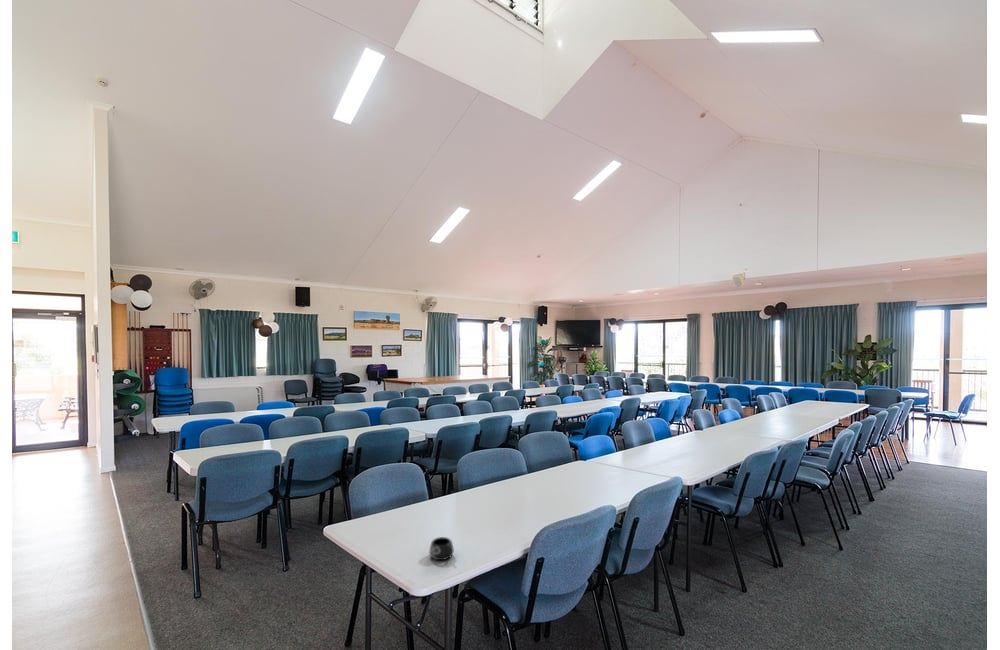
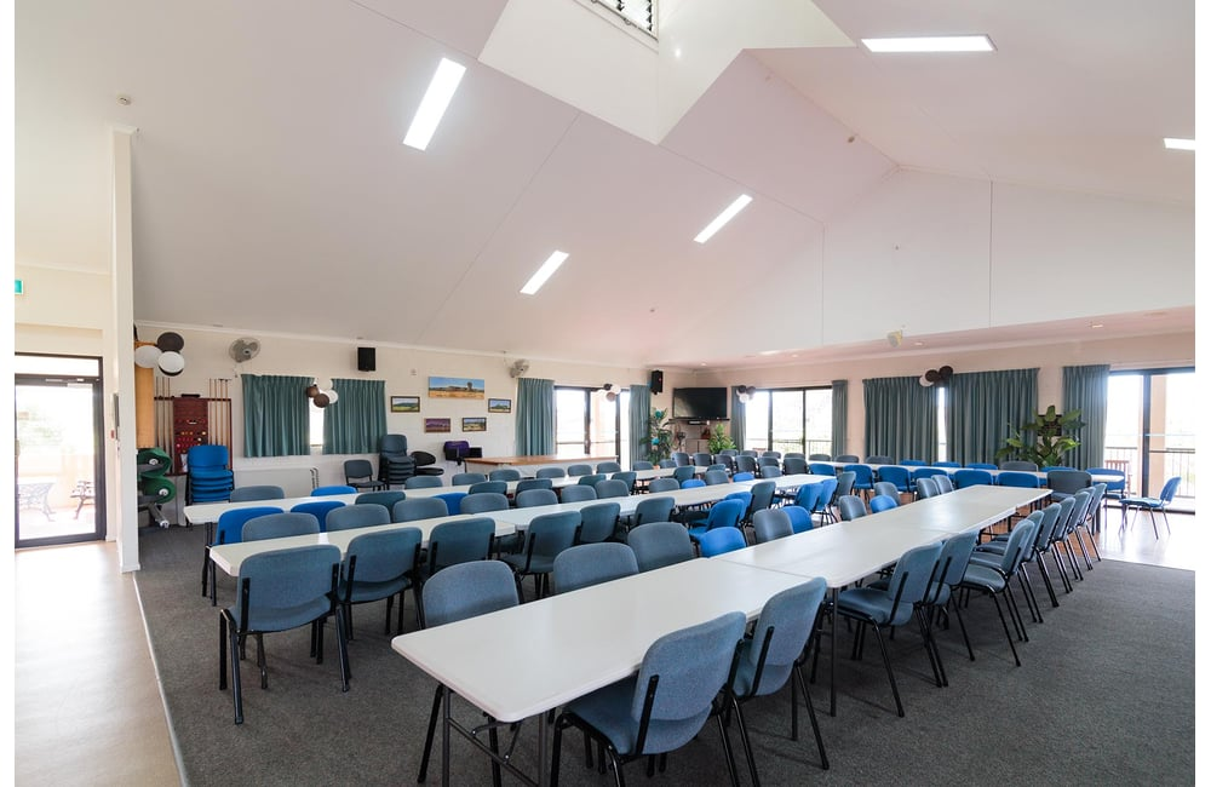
- mug (443, 549)
